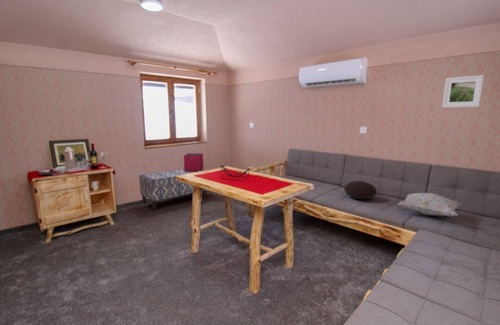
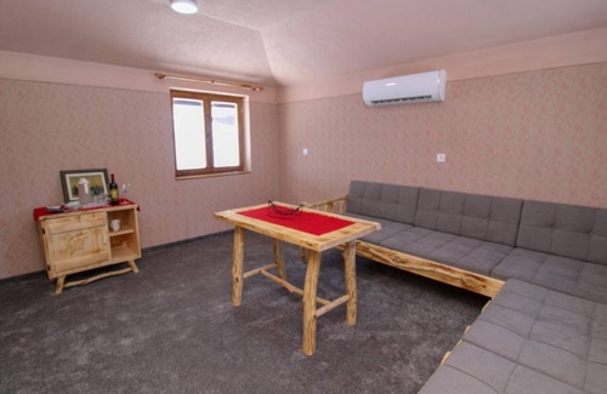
- bench (175, 186)
- storage bin (193, 162)
- cushion (360, 189)
- decorative pillow (429, 204)
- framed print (462, 92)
